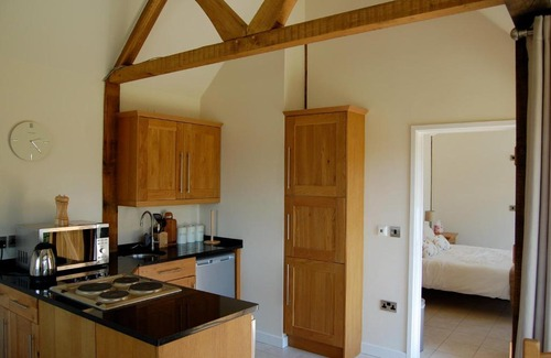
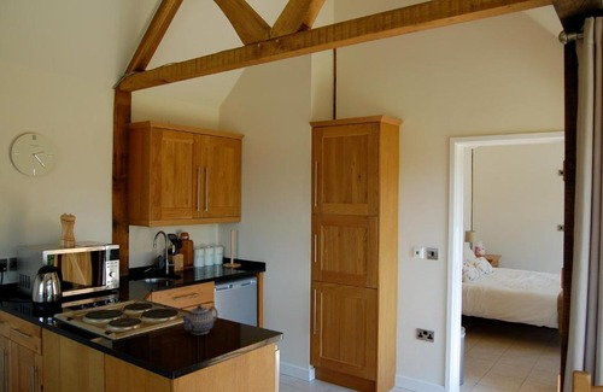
+ teapot (199, 317)
